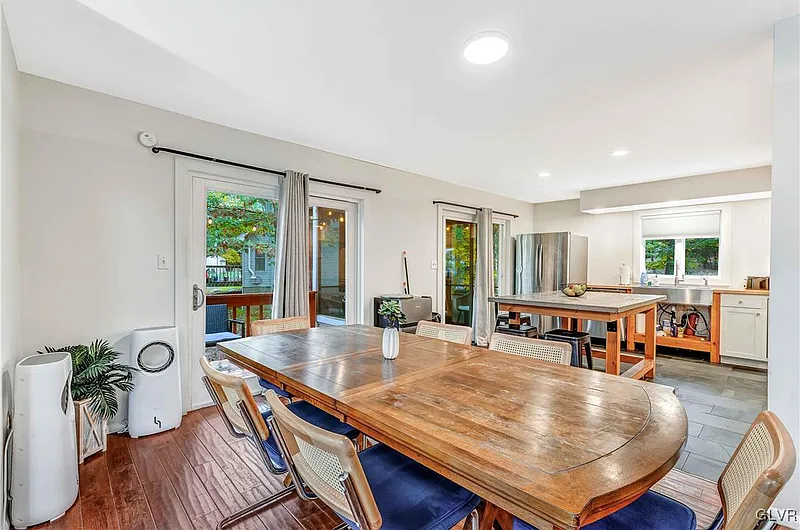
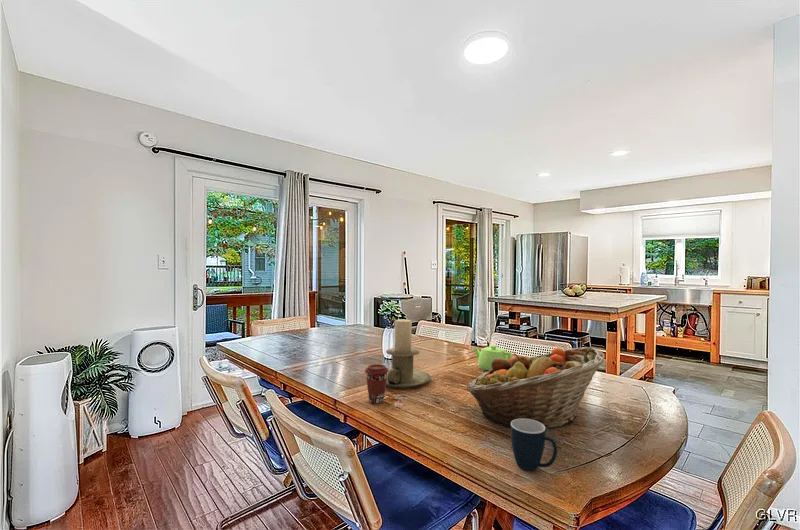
+ candle holder (402, 350)
+ coffee cup (376, 383)
+ teapot (492, 357)
+ mug (533, 448)
+ fruit basket (534, 379)
